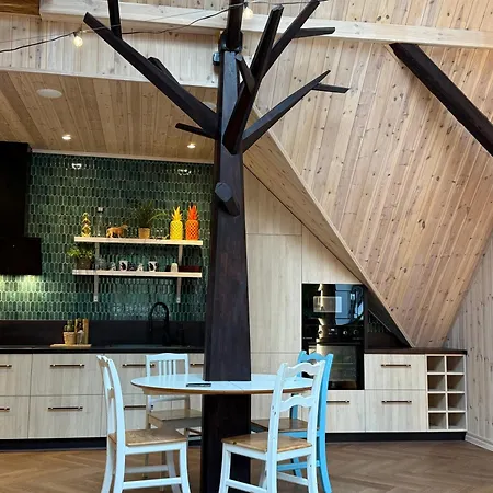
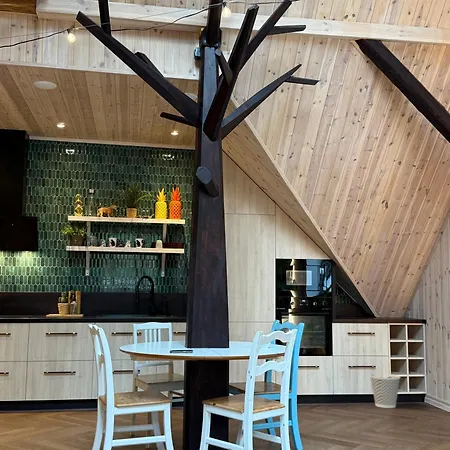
+ wastebasket (385, 390)
